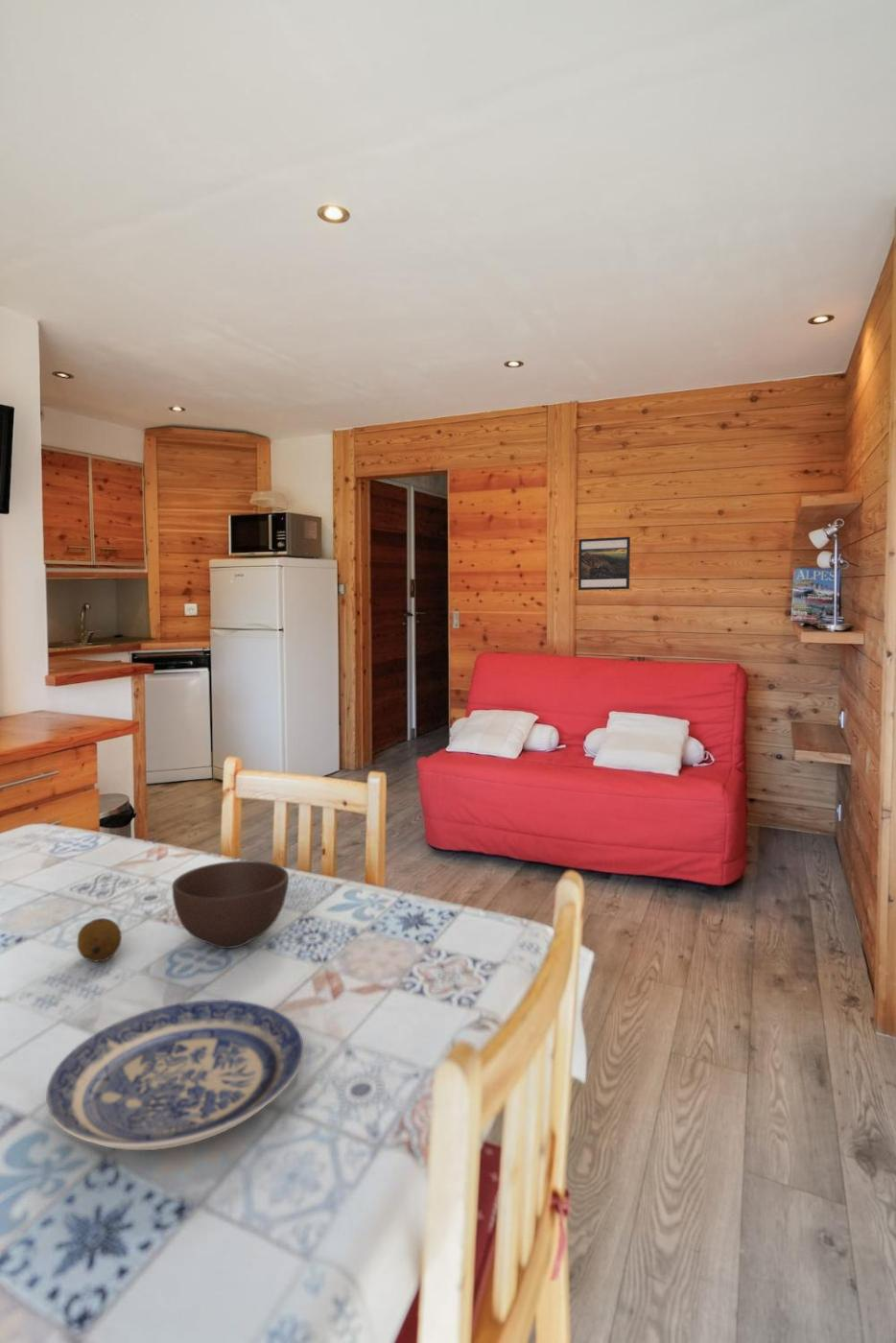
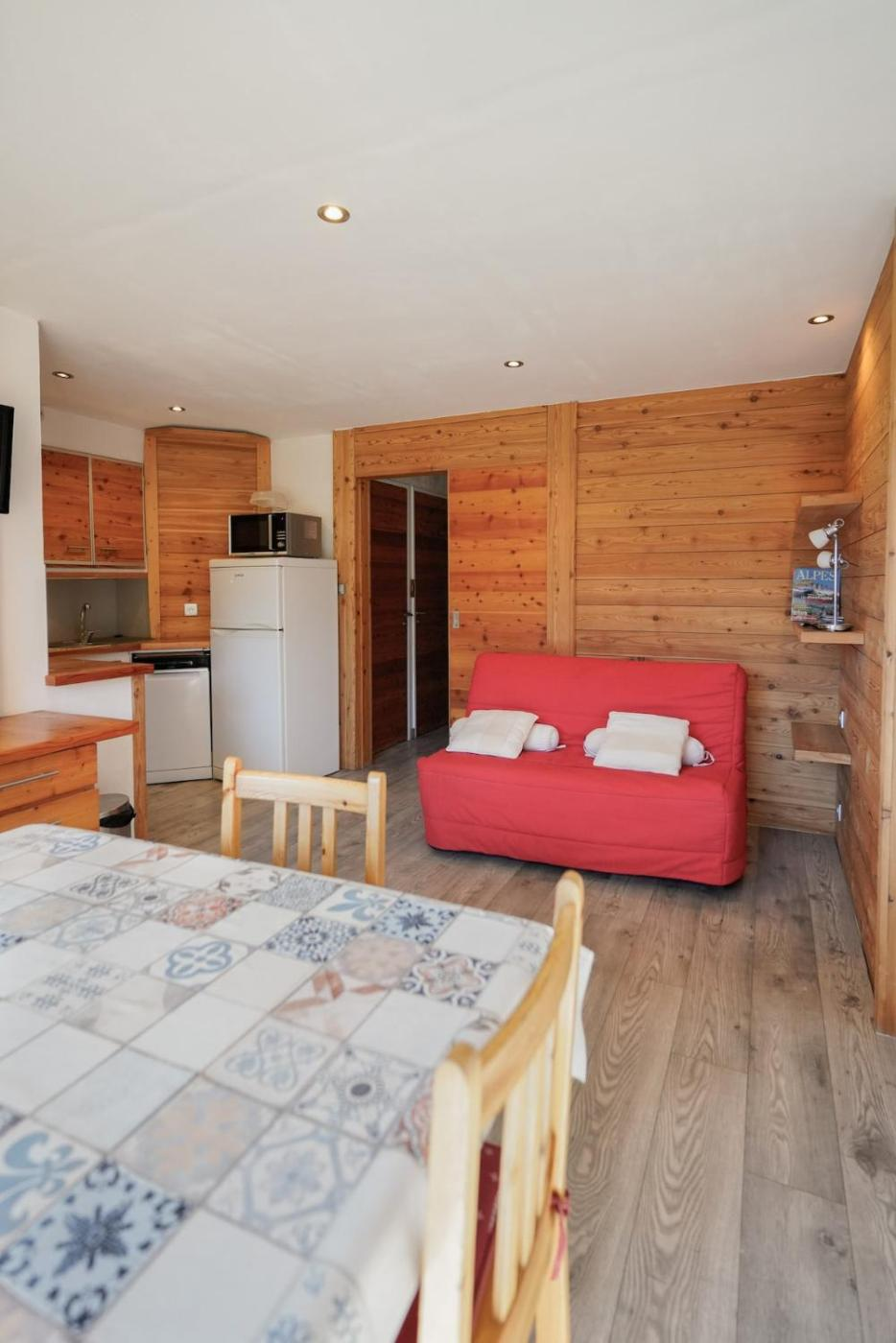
- bowl (231, 908)
- plate (182, 1076)
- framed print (603, 563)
- fruit (99, 939)
